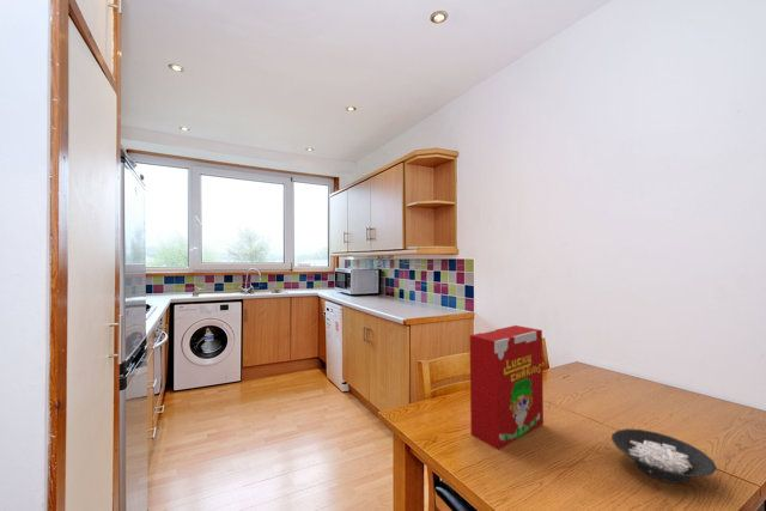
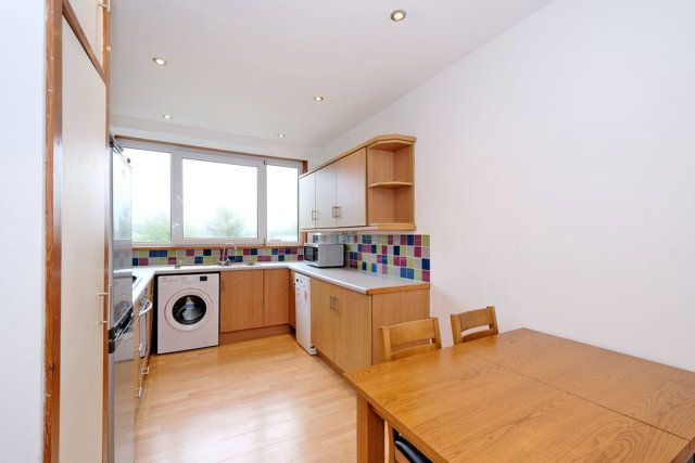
- cereal bowl (659, 458)
- cereal box (507, 381)
